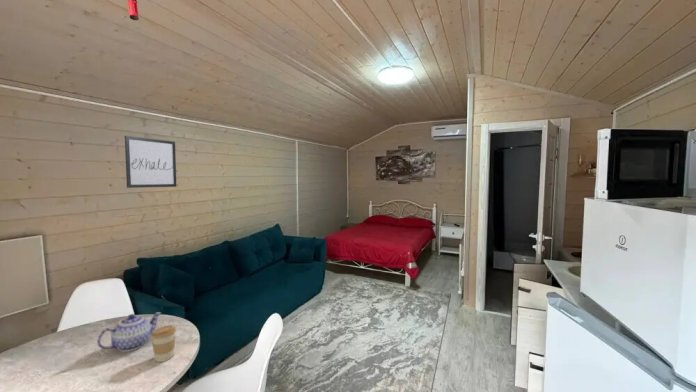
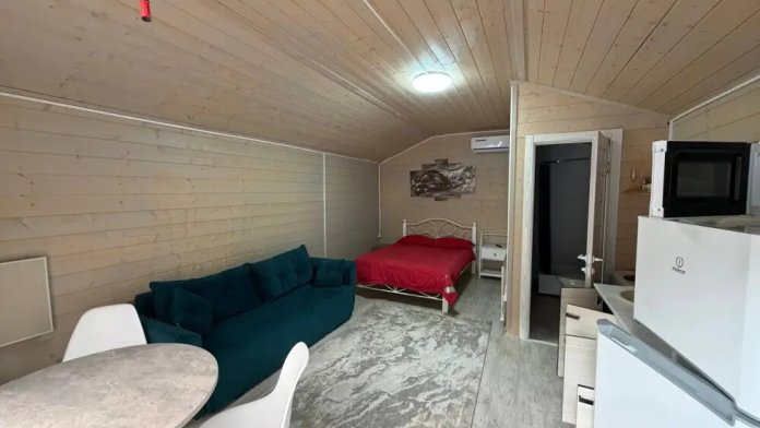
- teapot (131, 330)
- coffee cup (163, 342)
- wall art (152, 163)
